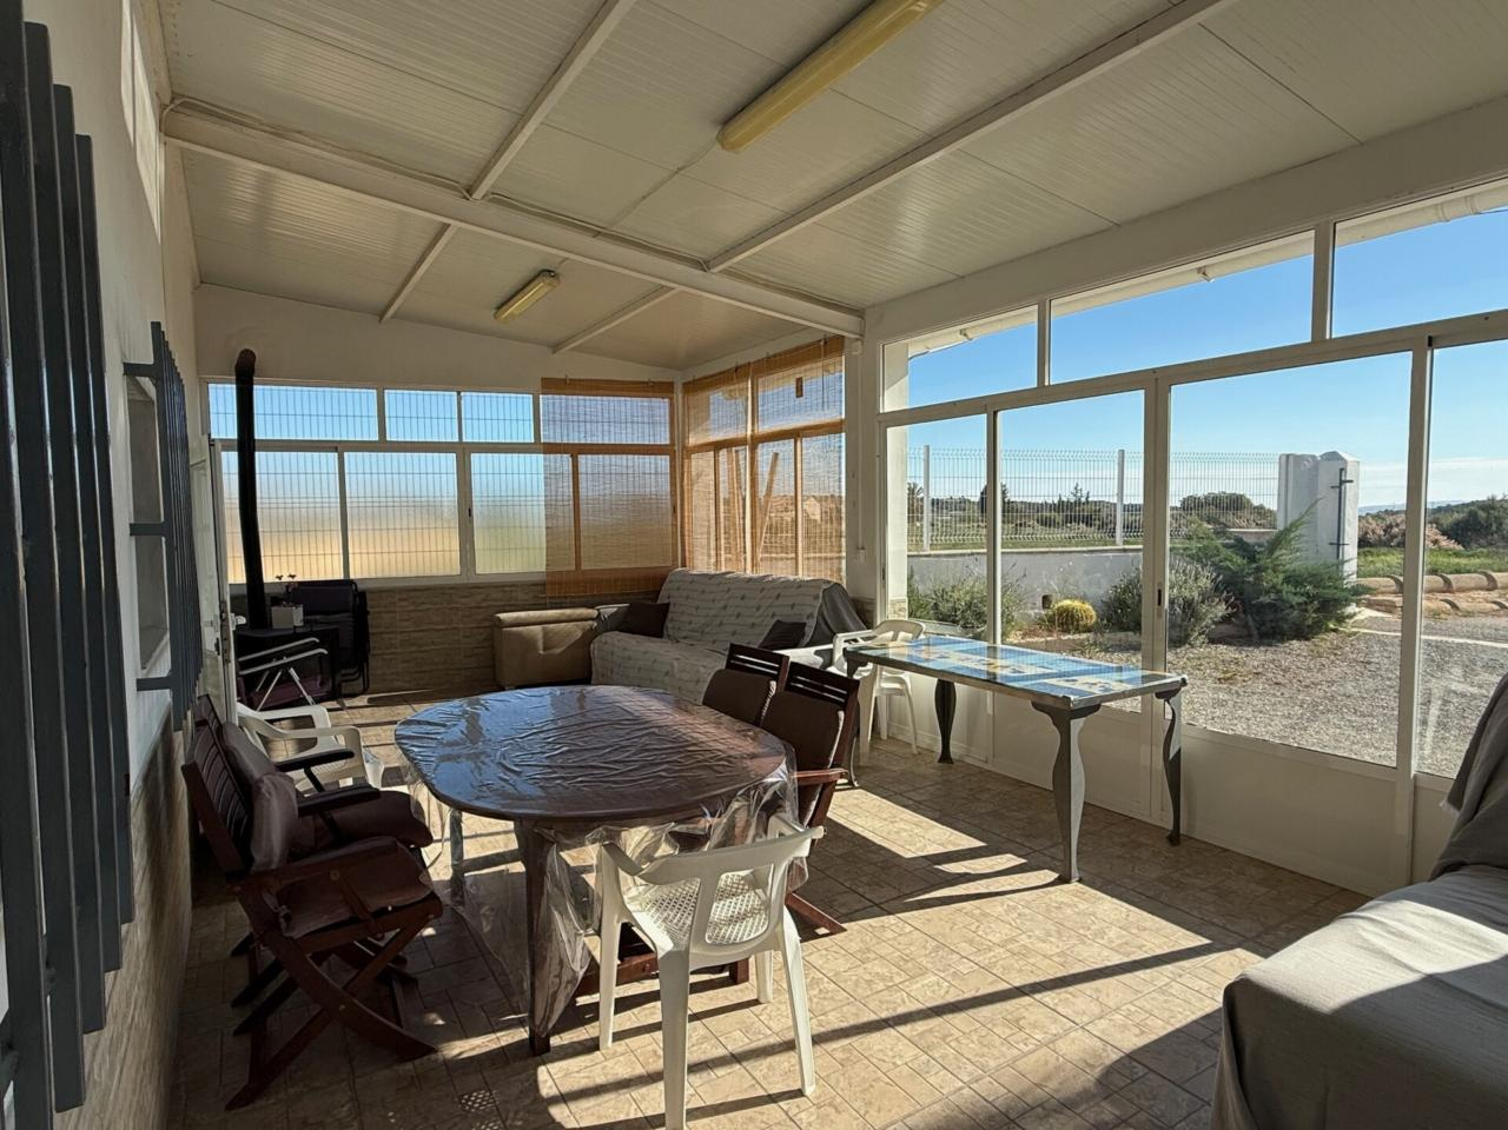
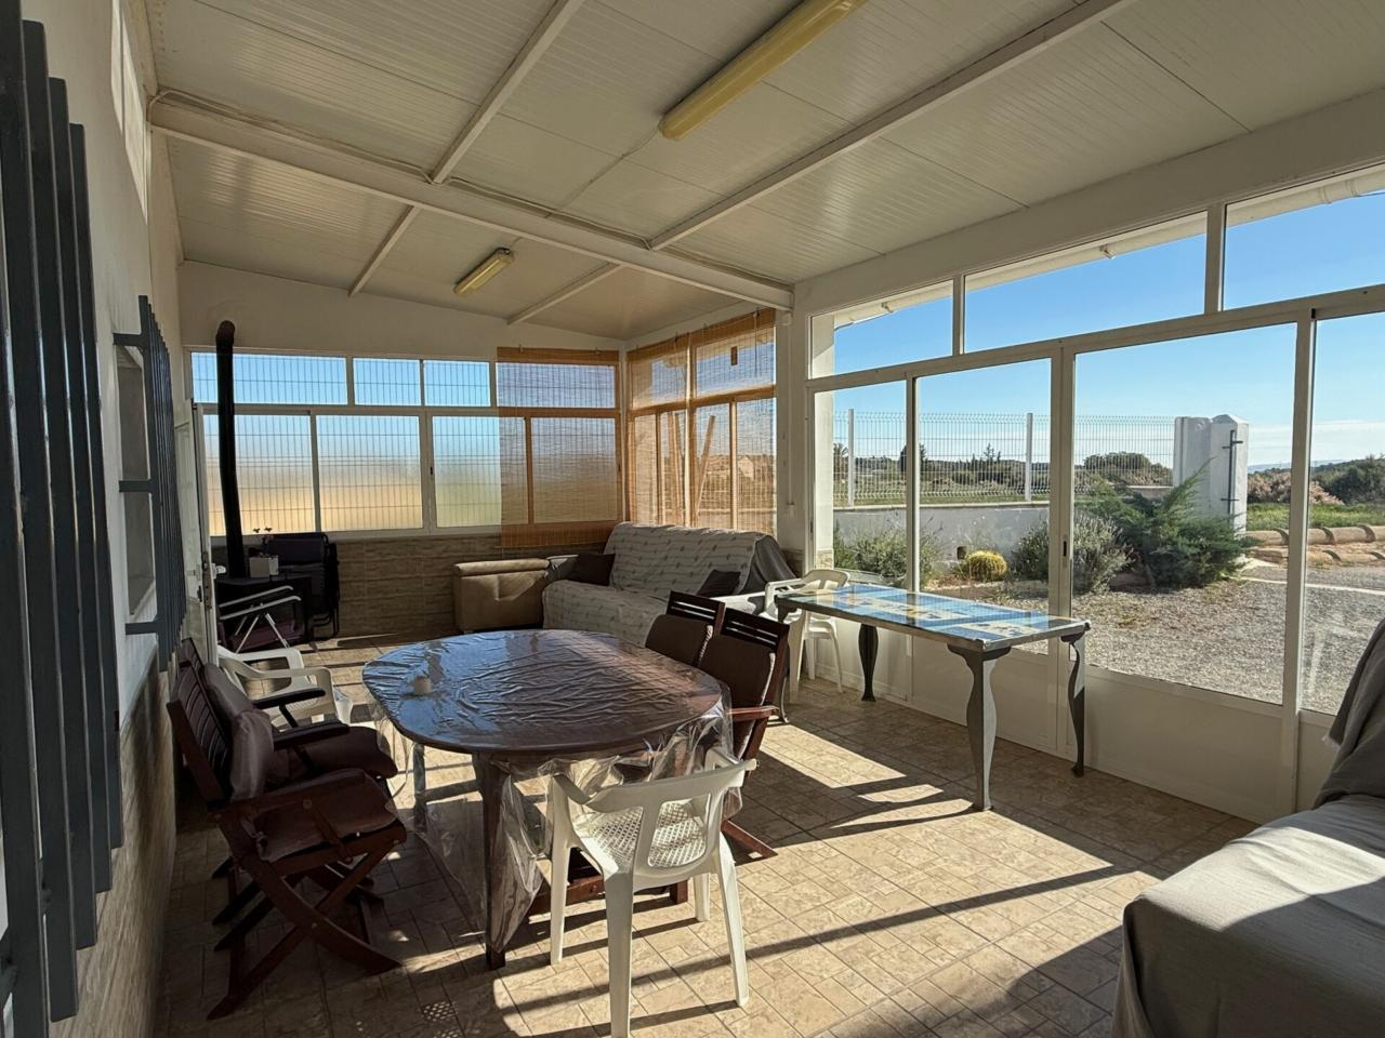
+ tea glass holder (421, 679)
